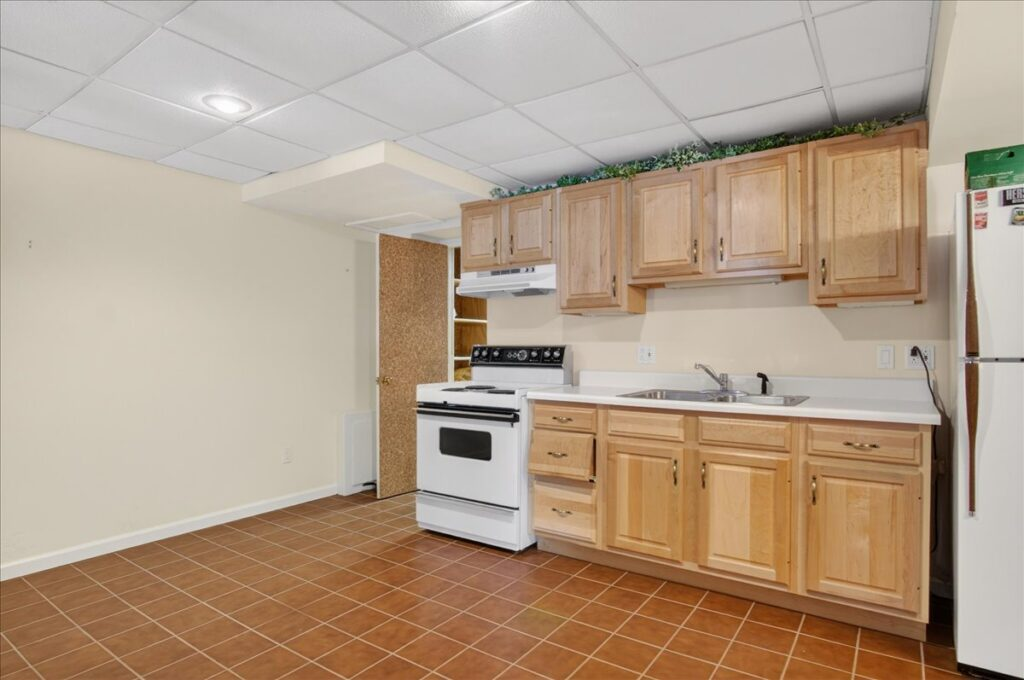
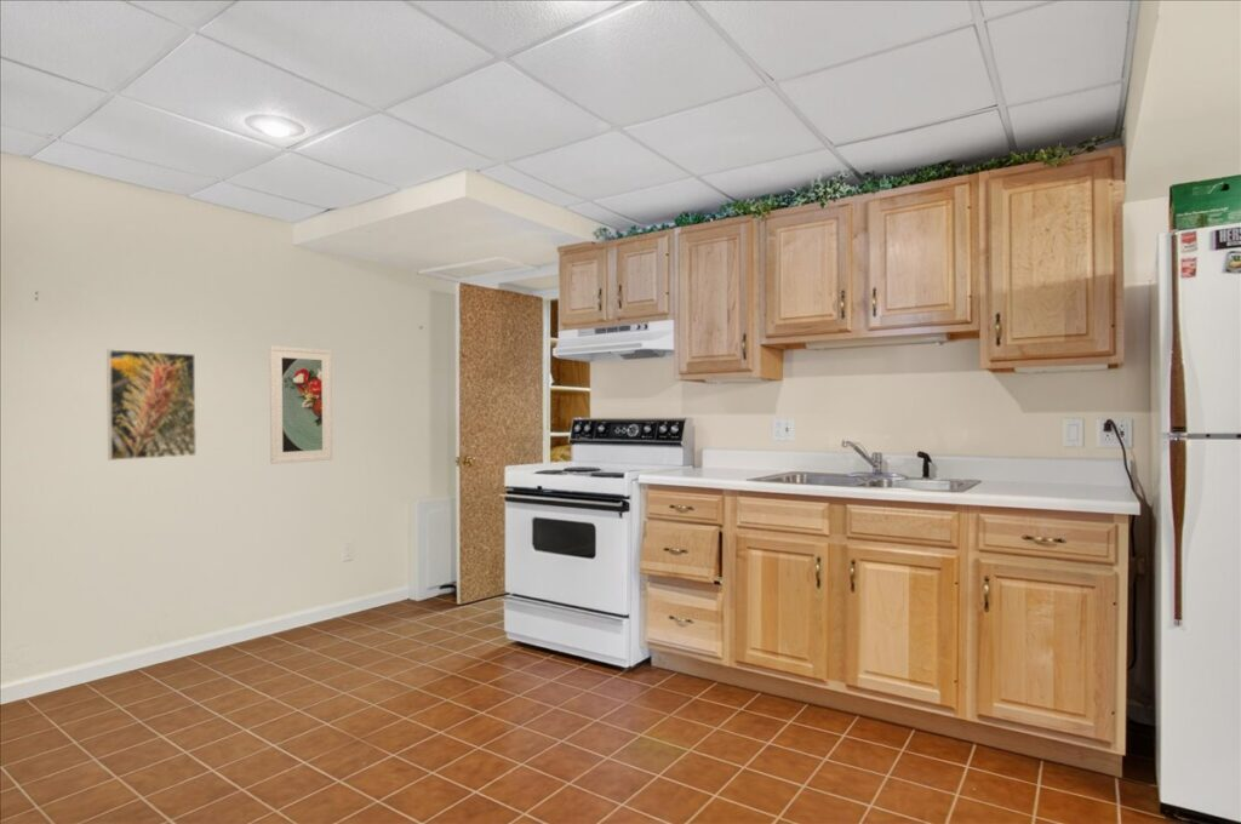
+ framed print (153, 405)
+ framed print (302, 405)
